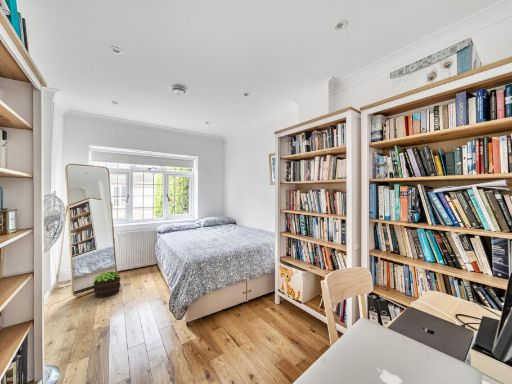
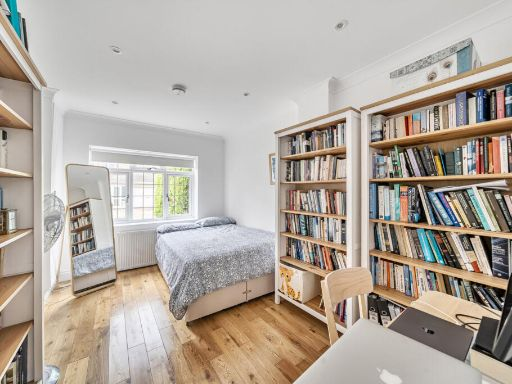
- potted plant (107, 282)
